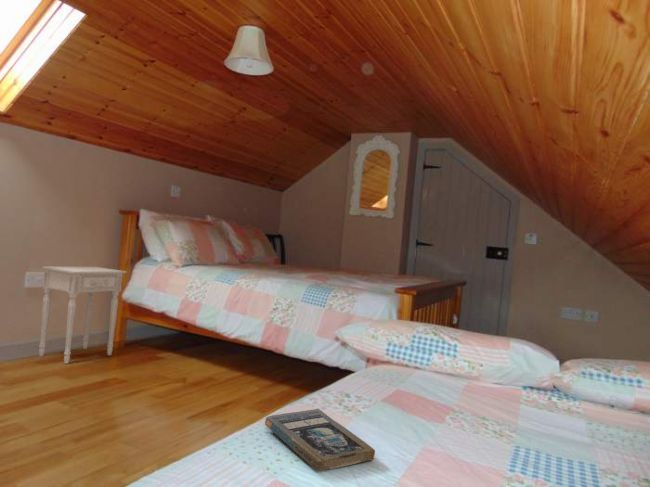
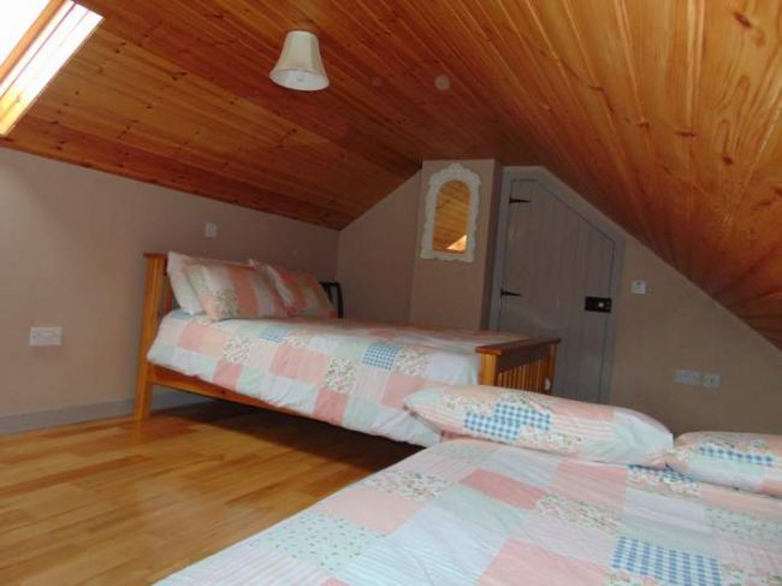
- book (316, 436)
- nightstand (86, 312)
